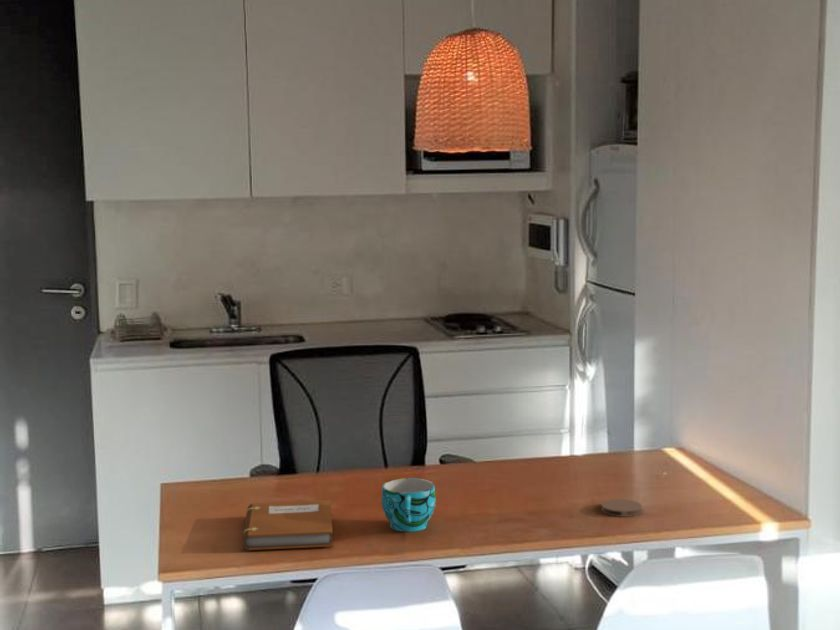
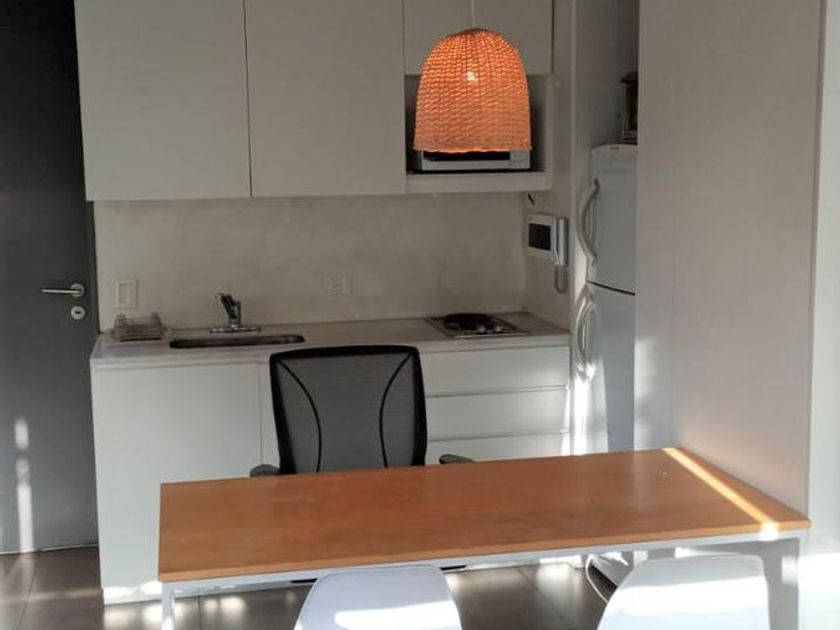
- cup (410, 506)
- coaster (621, 507)
- notebook (288, 523)
